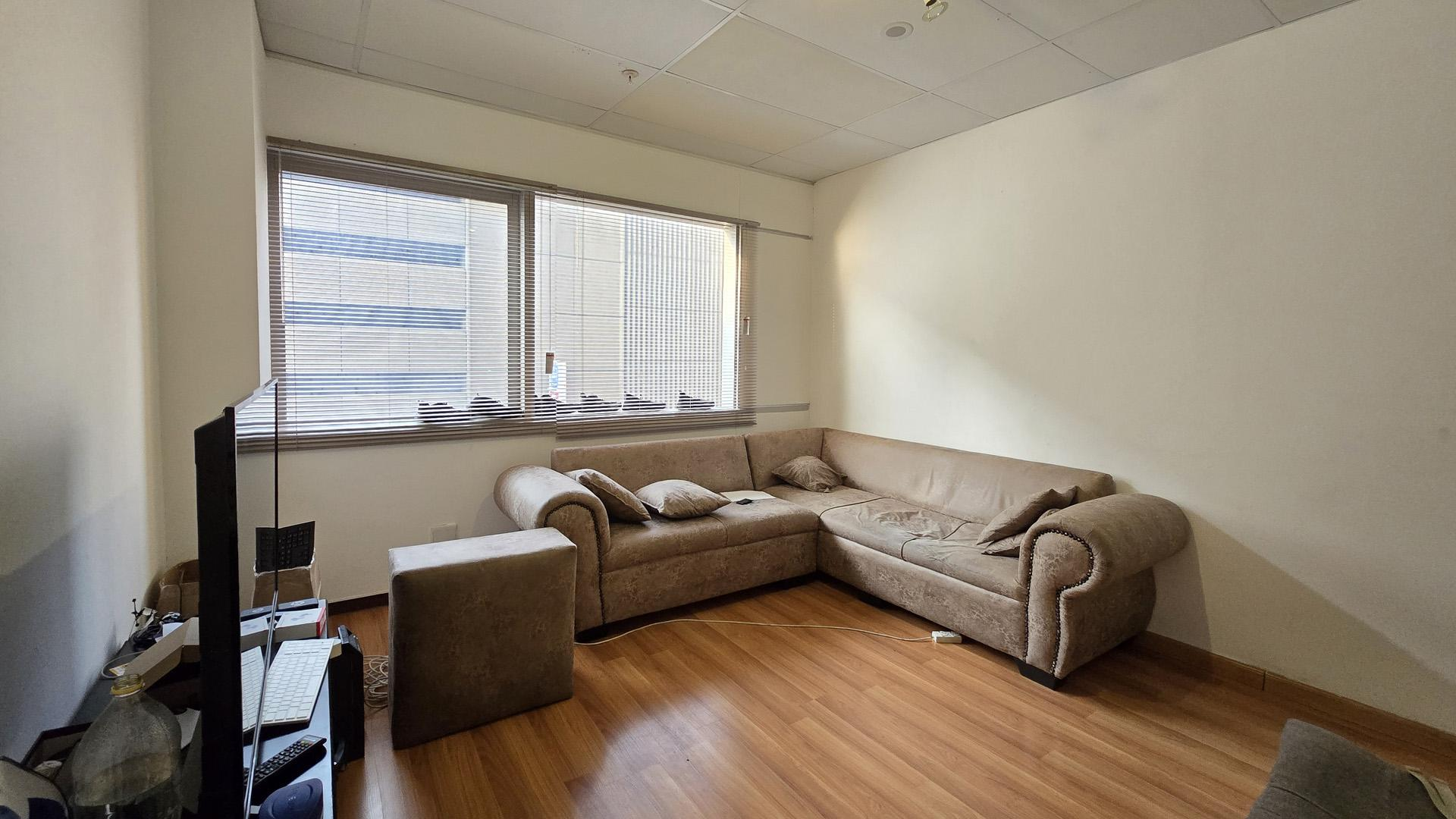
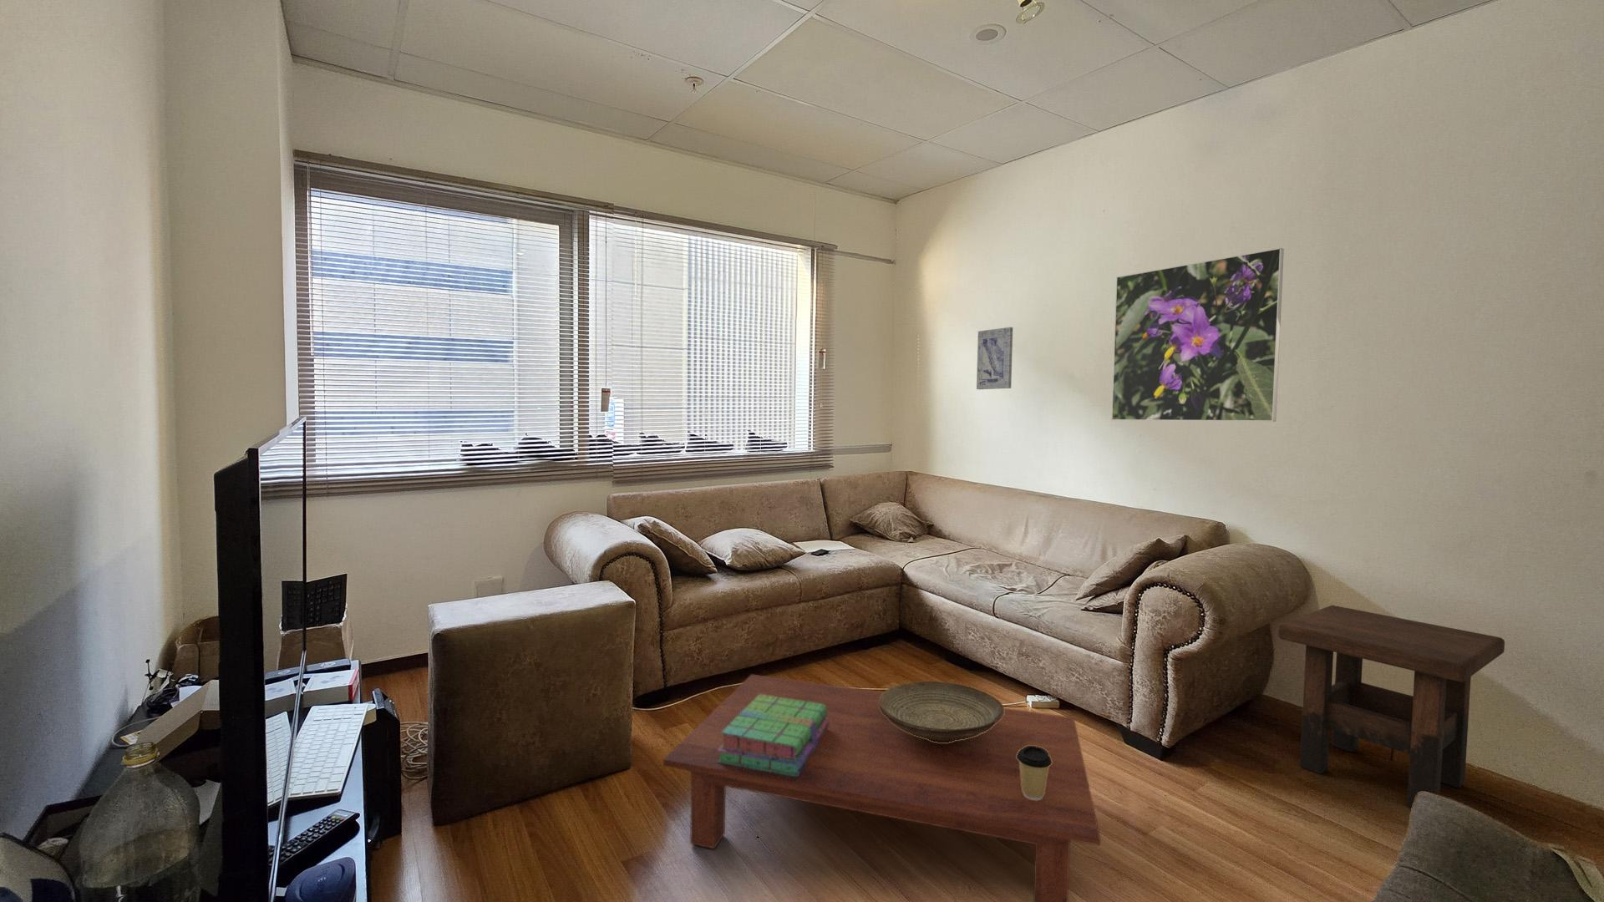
+ coffee table (884, 779)
+ side table (1385, 703)
+ coffee cup (1033, 772)
+ decorative bowl (940, 717)
+ wall art (994, 359)
+ stack of books (776, 730)
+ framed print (1189, 343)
